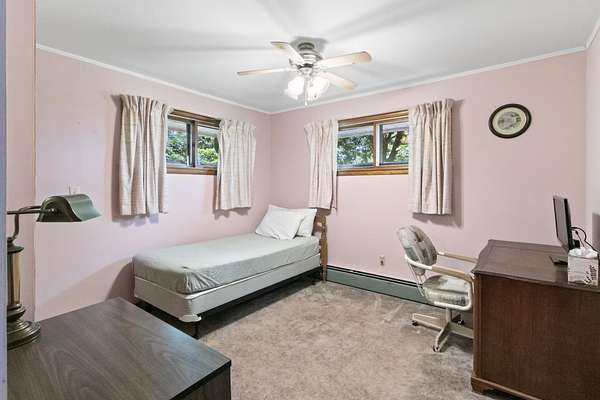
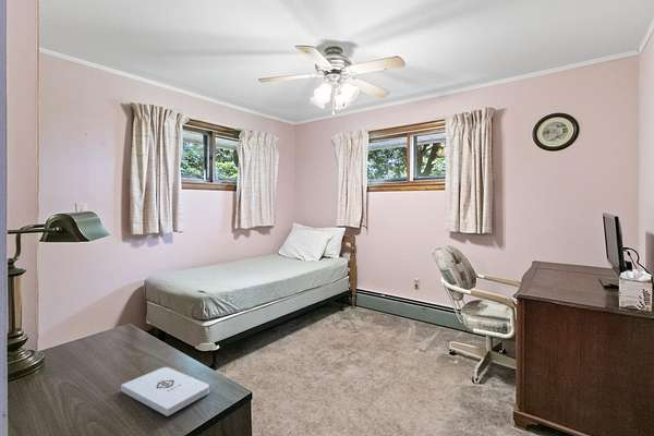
+ notepad (166, 388)
